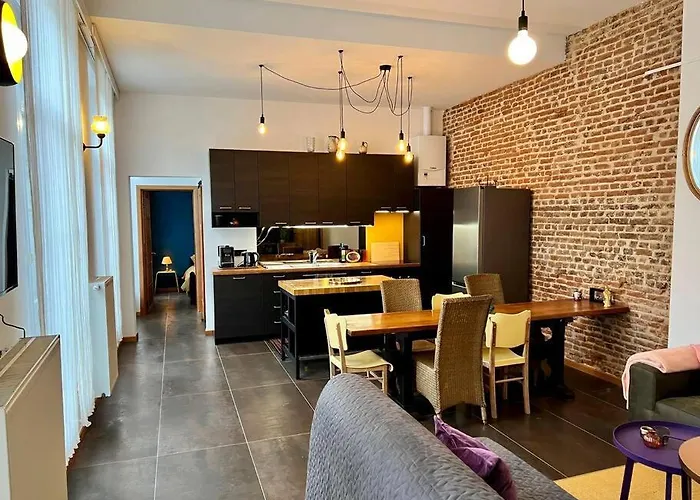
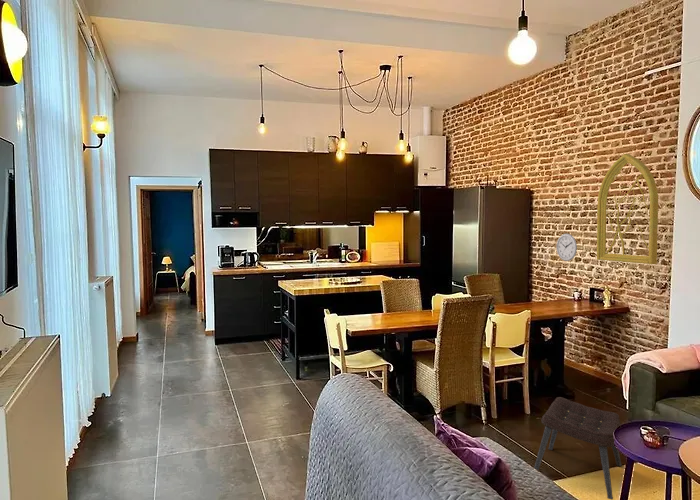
+ ottoman (579, 439)
+ wall clock (565, 247)
+ window (629, 210)
